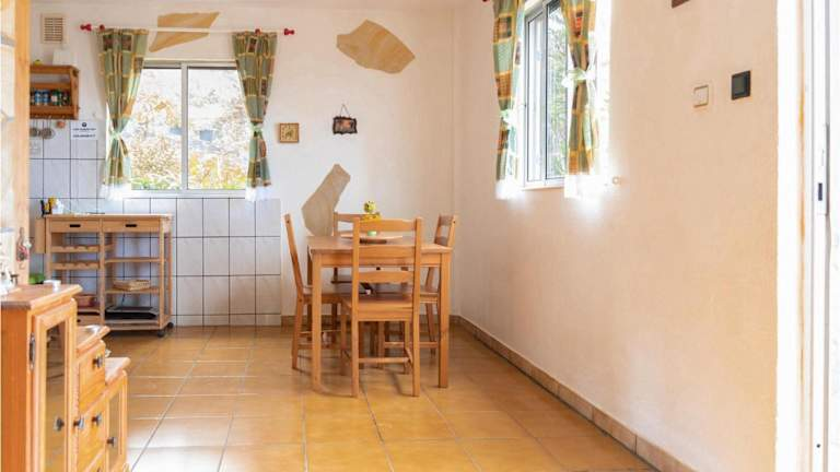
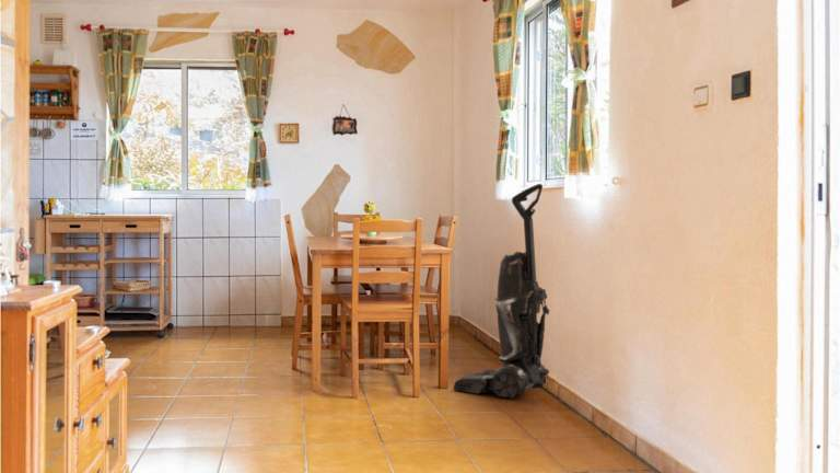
+ vacuum cleaner (501, 287)
